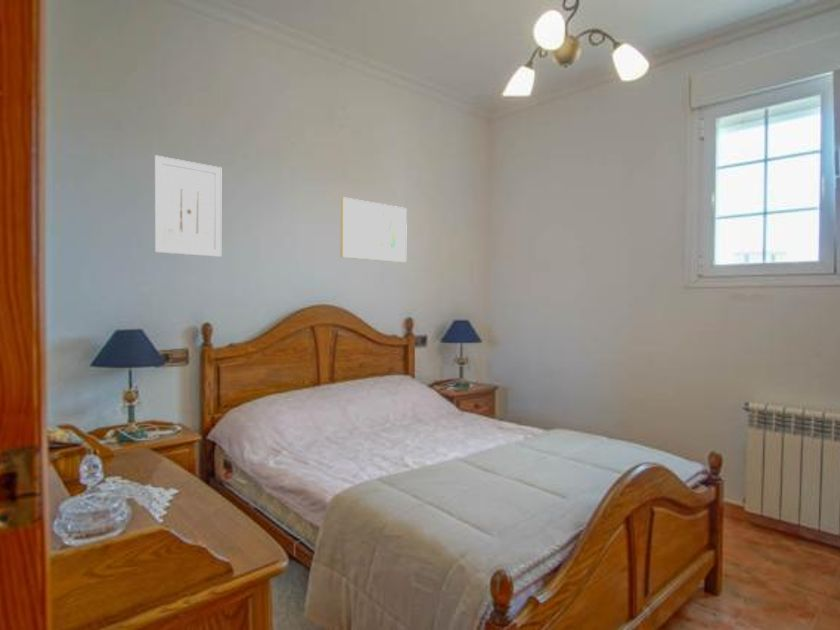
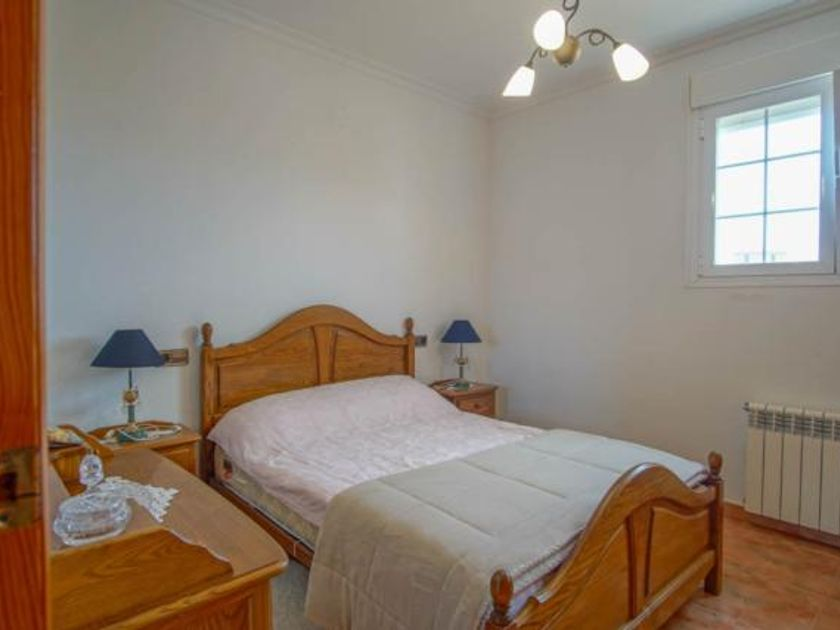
- wall art (189, 208)
- wall art (375, 231)
